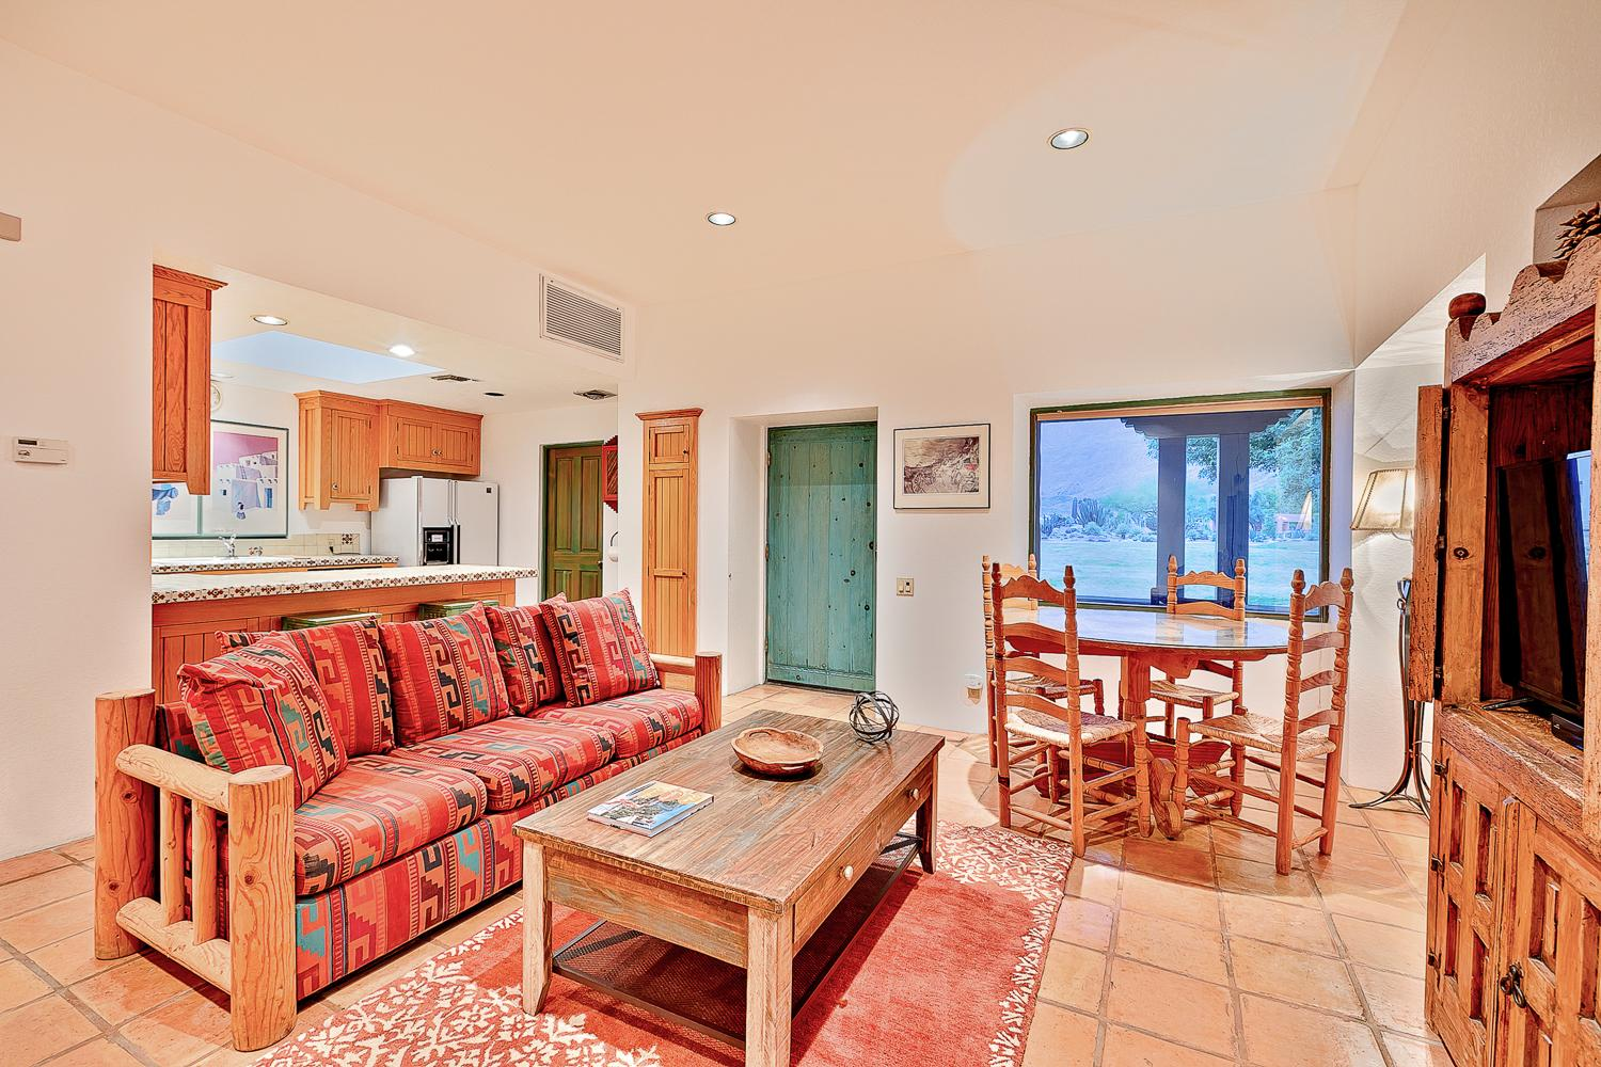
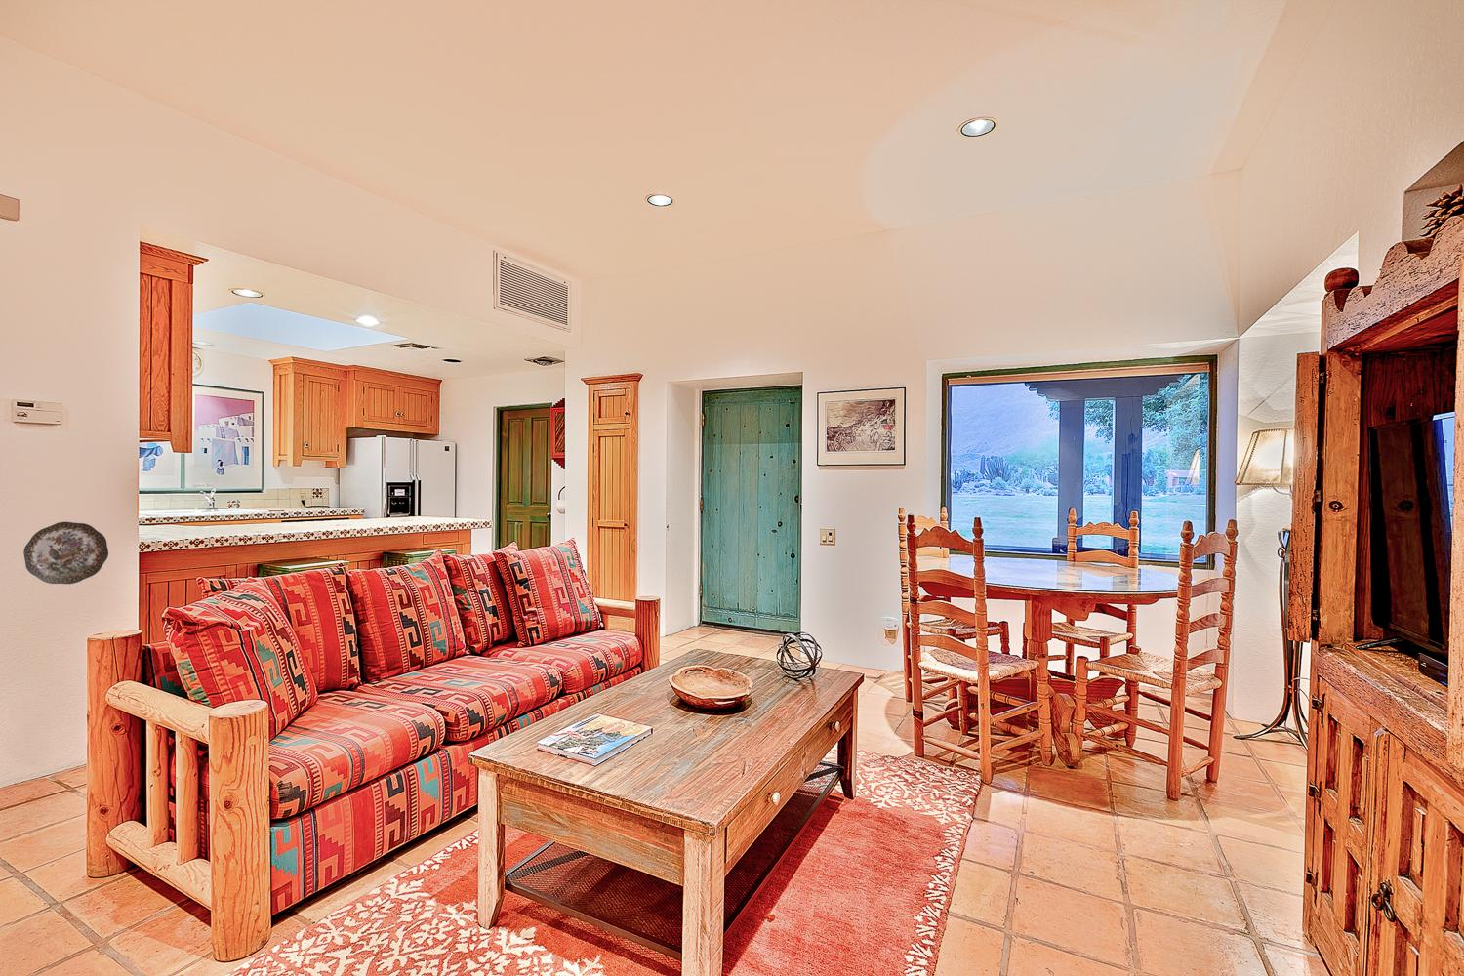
+ decorative plate (66, 552)
